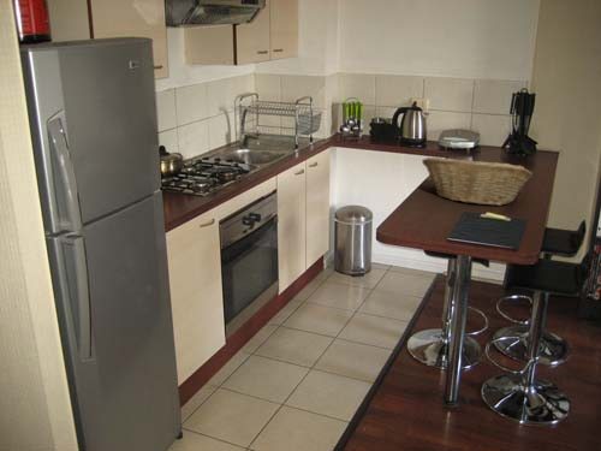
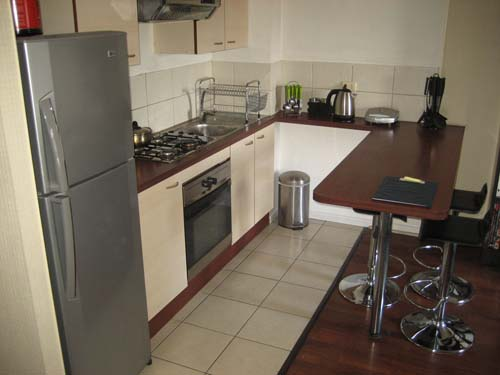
- fruit basket (475, 176)
